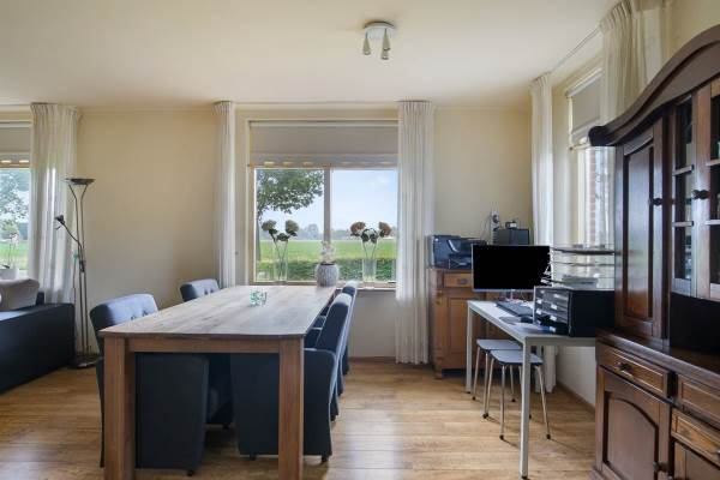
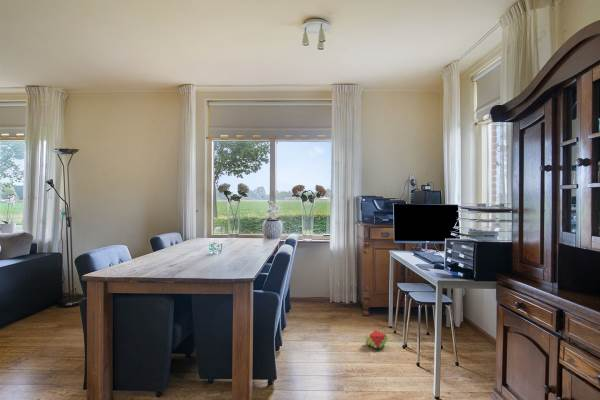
+ stacking toy (376, 339)
